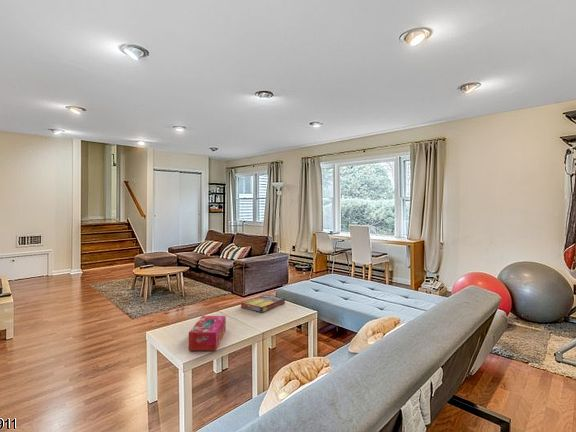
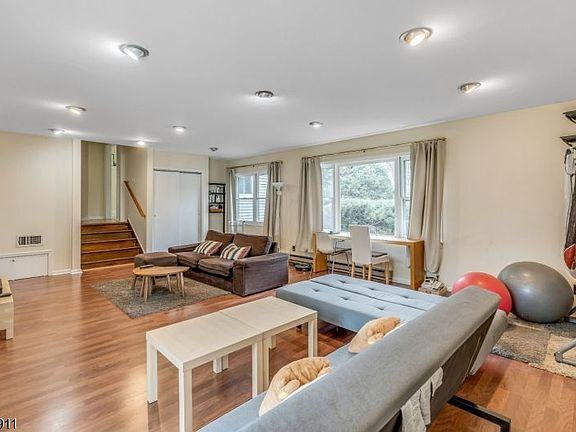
- tissue box (208, 331)
- game compilation box (263, 303)
